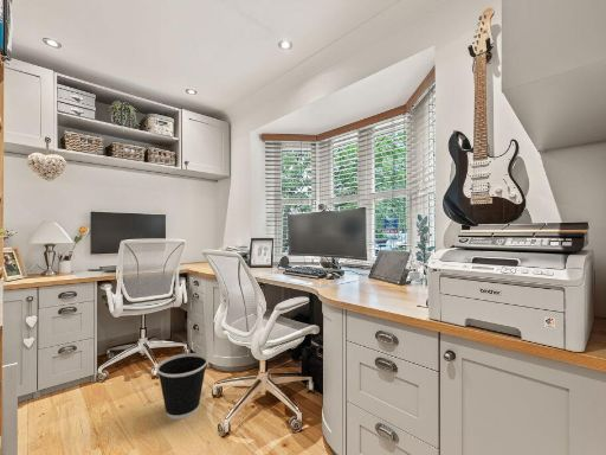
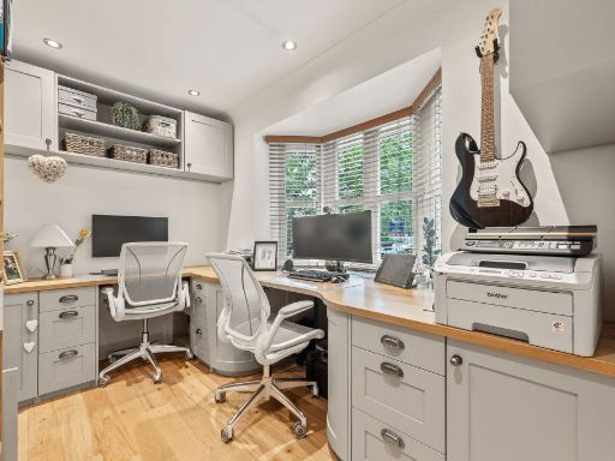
- wastebasket (182, 385)
